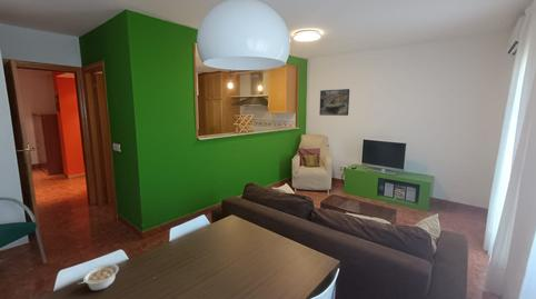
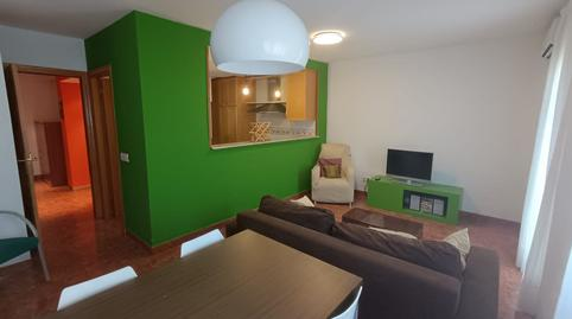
- legume (101, 278)
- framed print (334, 102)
